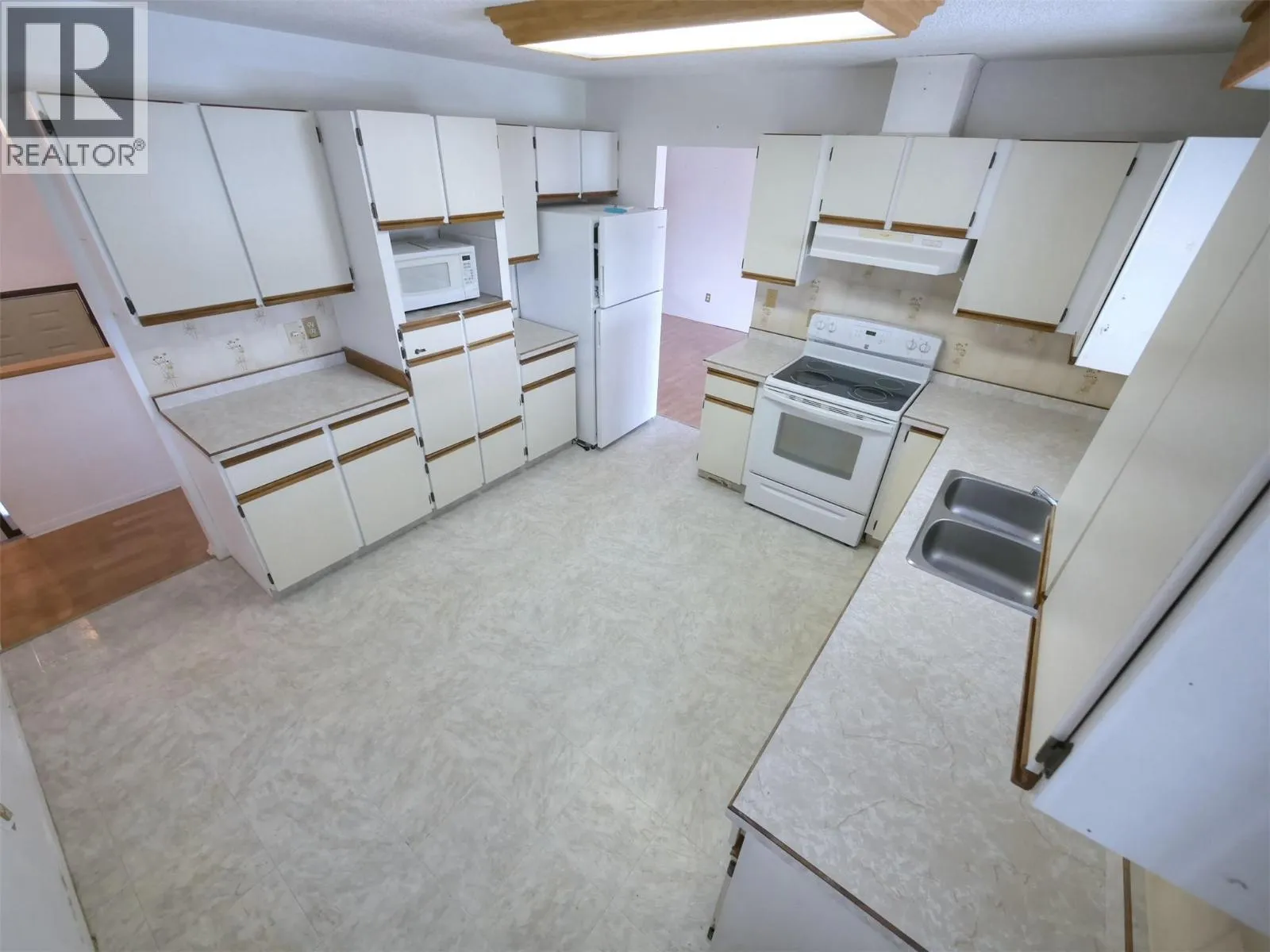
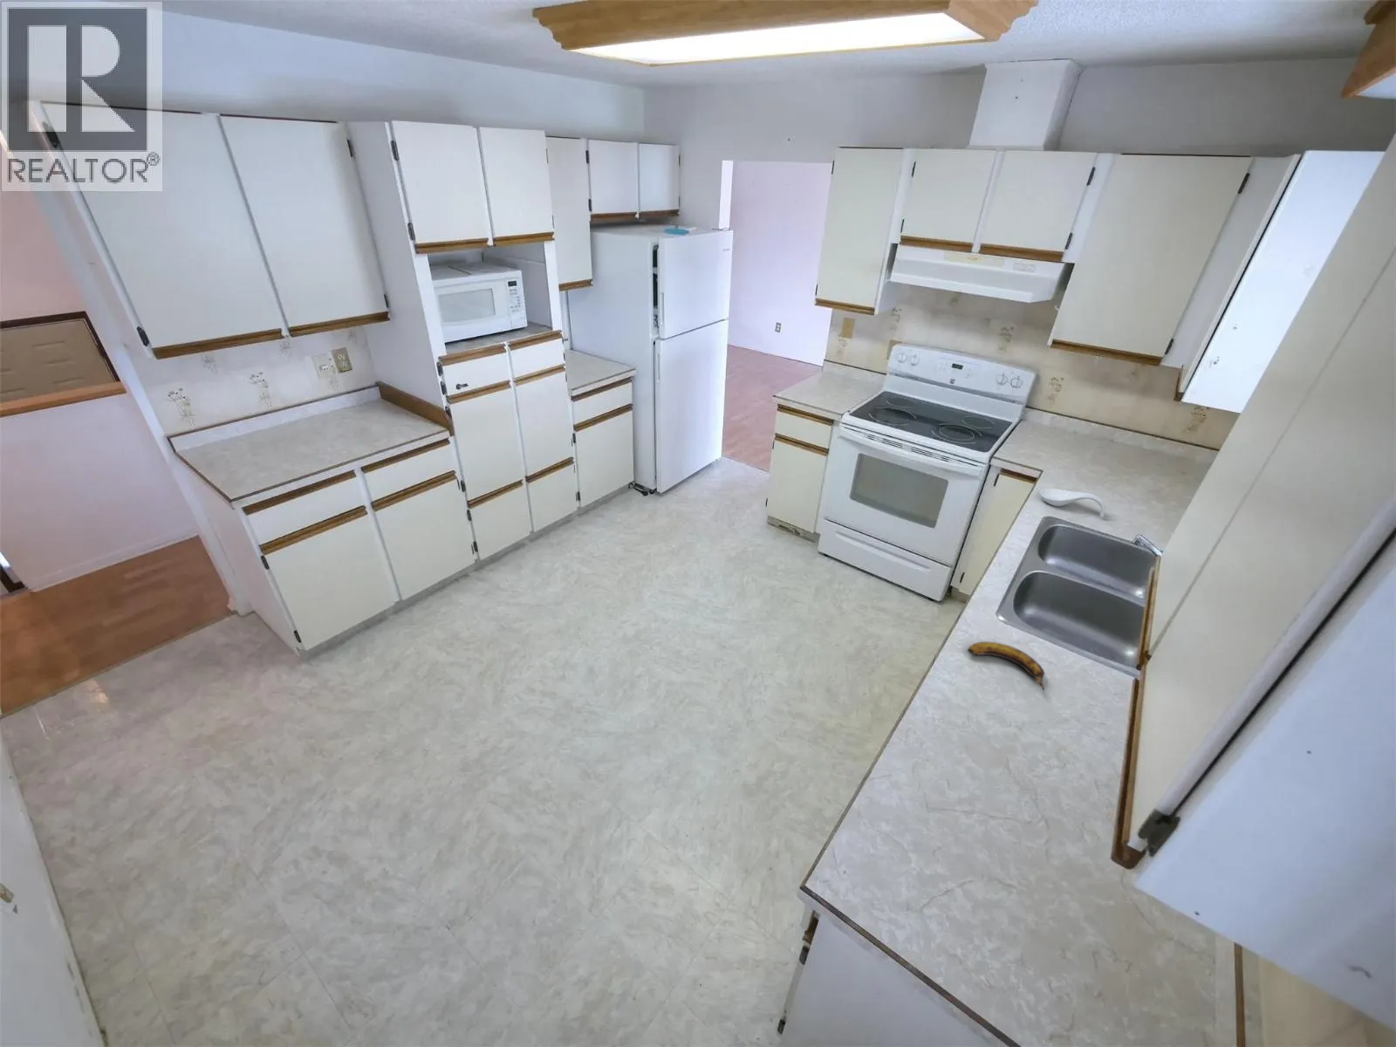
+ banana (1007, 659)
+ spoon rest (1073, 499)
